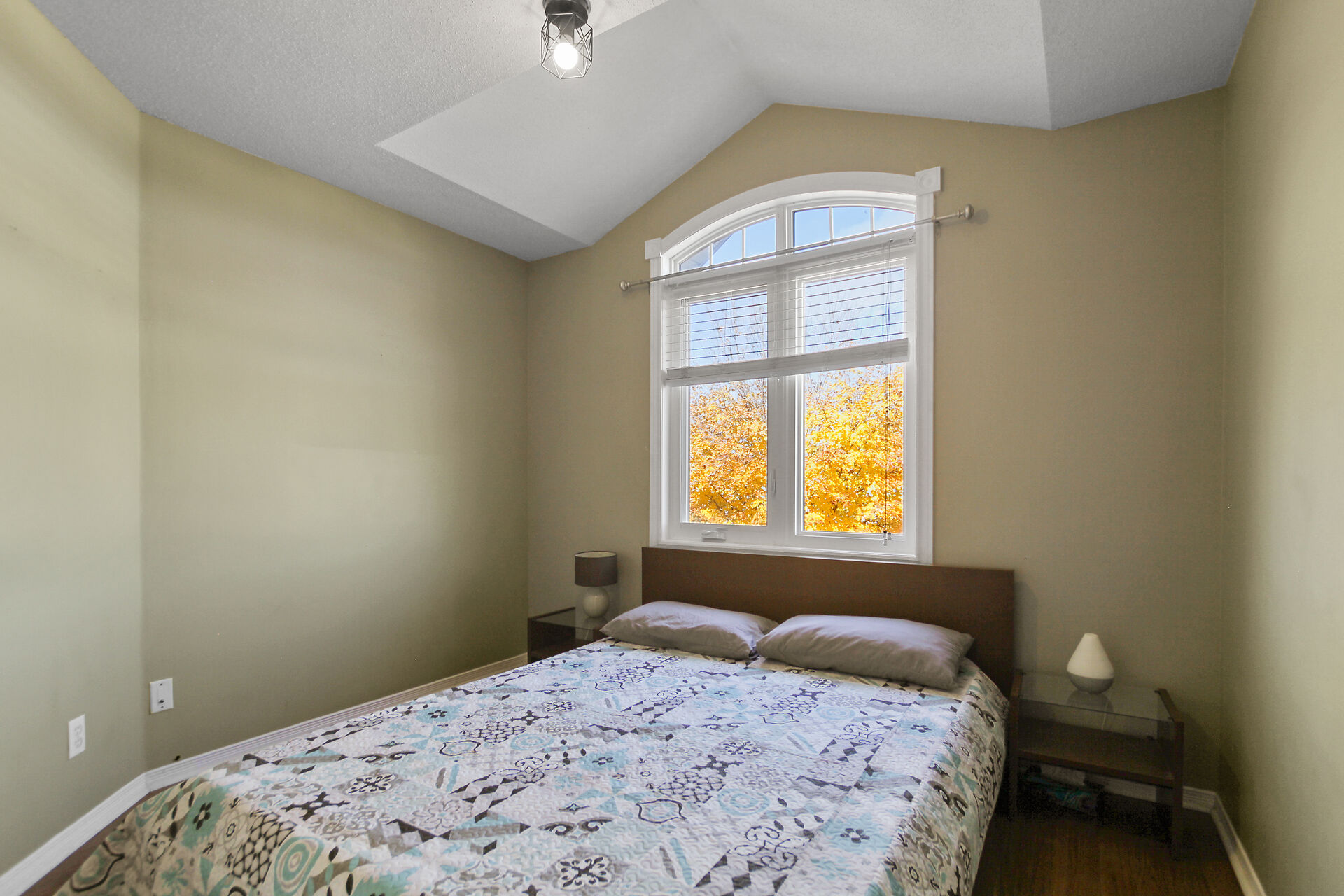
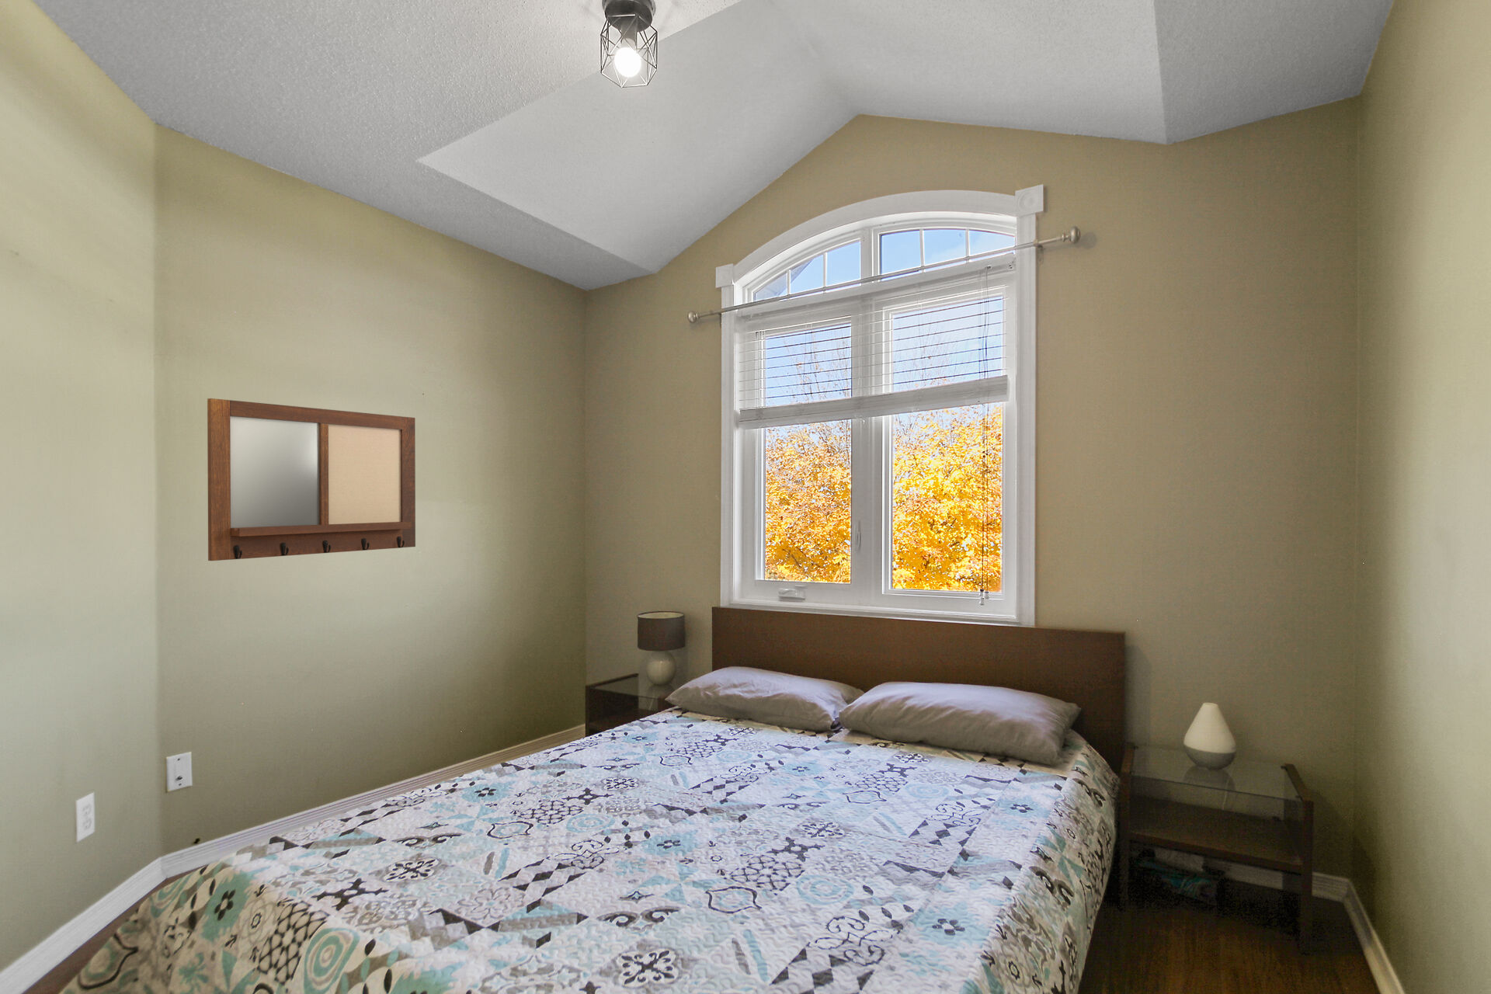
+ writing board (327, 480)
